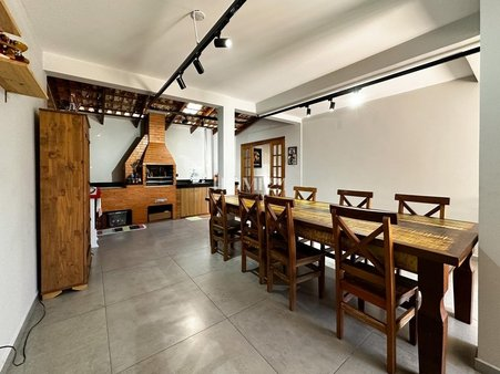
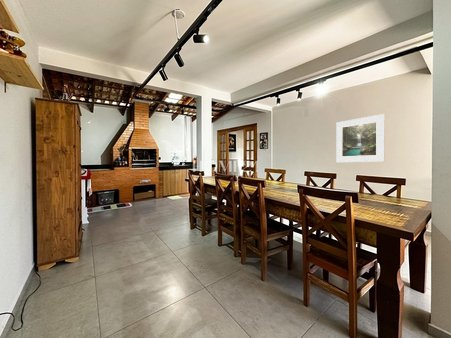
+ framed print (358, 140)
